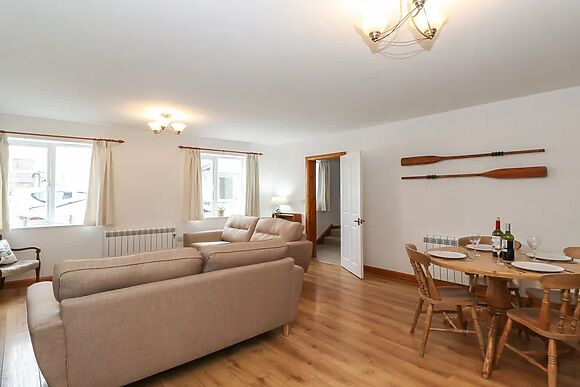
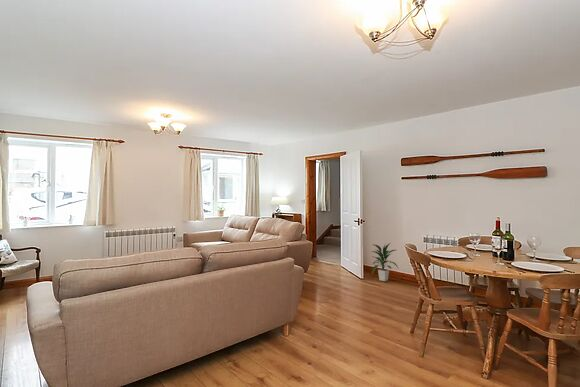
+ indoor plant (381, 260)
